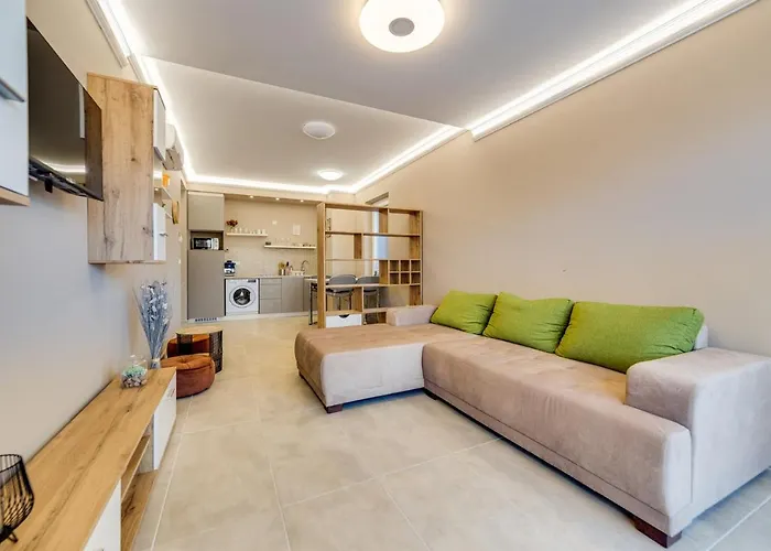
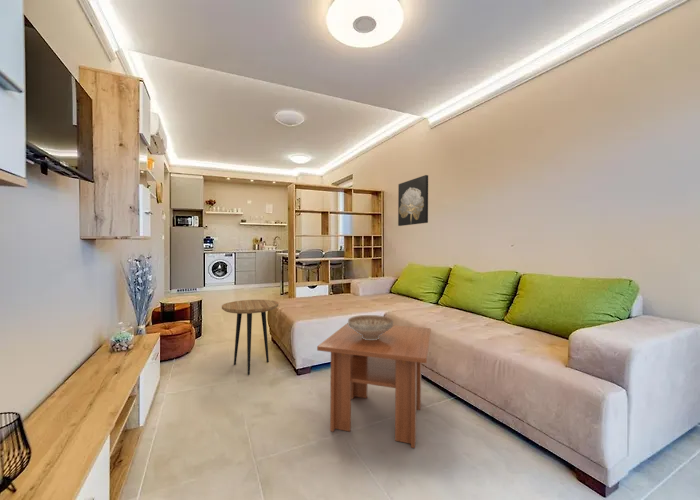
+ coffee table (379, 376)
+ decorative bowl (370, 328)
+ wall art (412, 202)
+ side table (250, 335)
